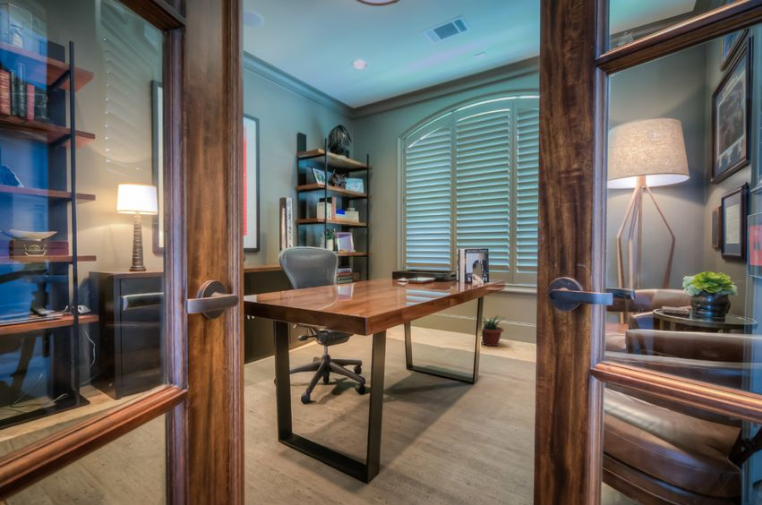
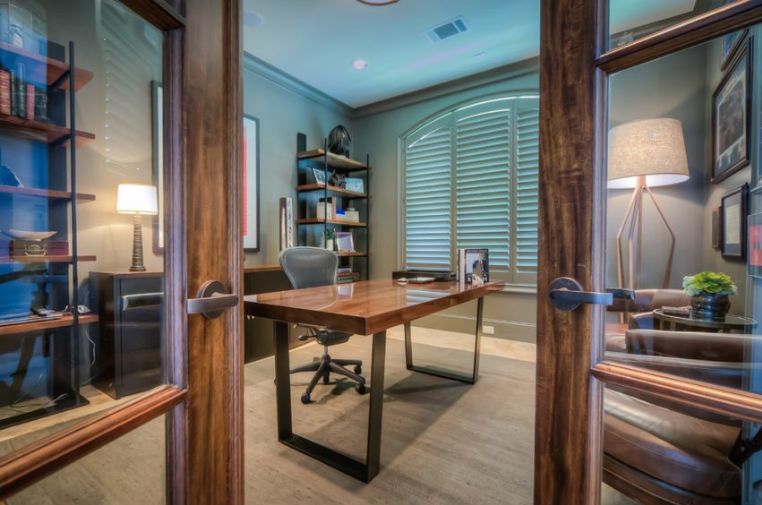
- potted plant (490, 329)
